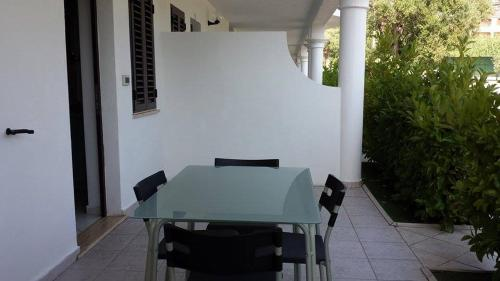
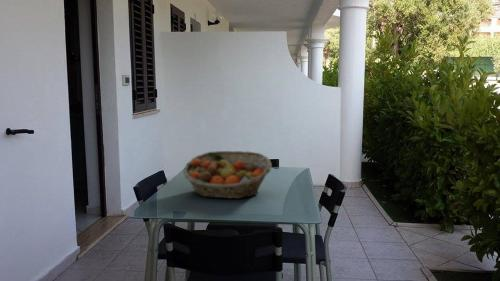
+ fruit basket (227, 173)
